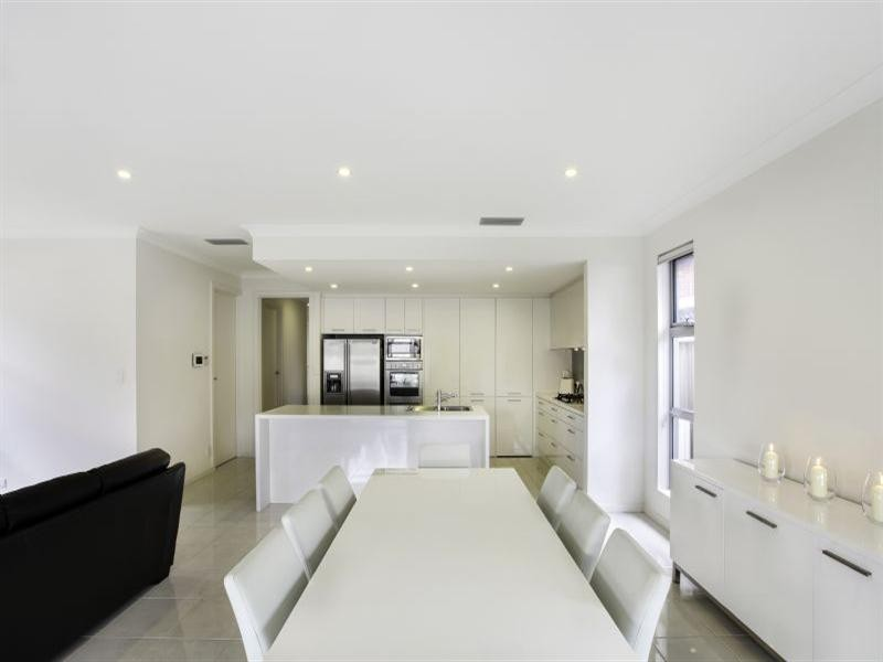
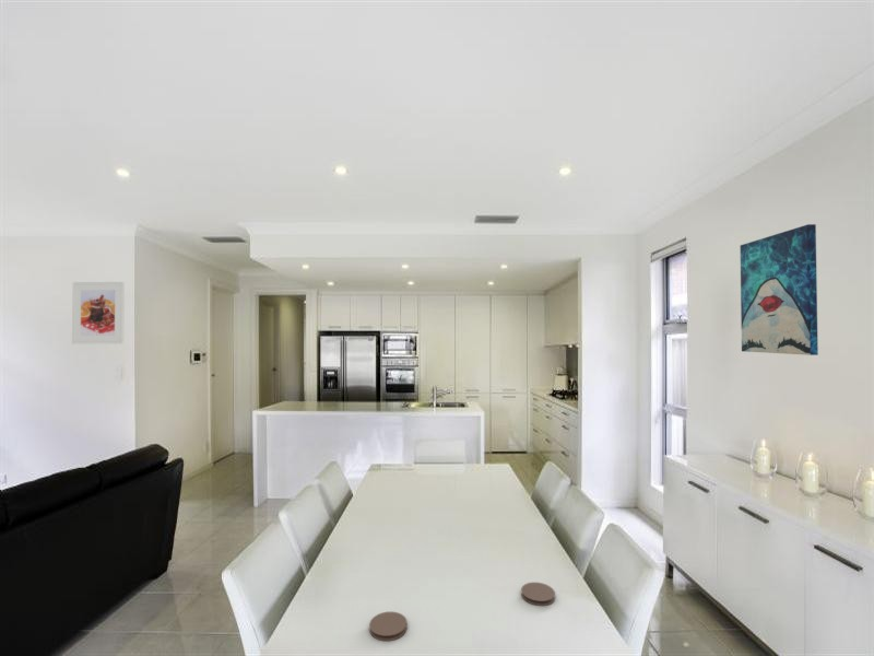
+ coaster (538, 593)
+ wall art (775, 294)
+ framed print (97, 313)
+ coaster (388, 625)
